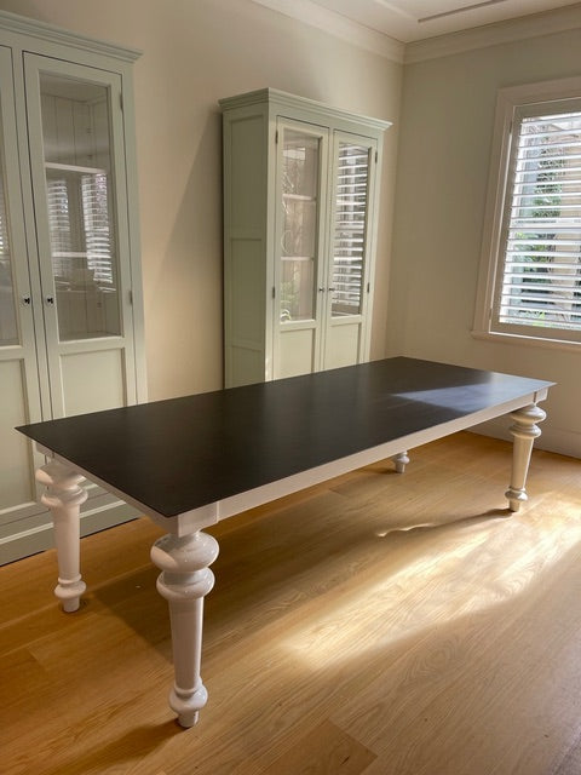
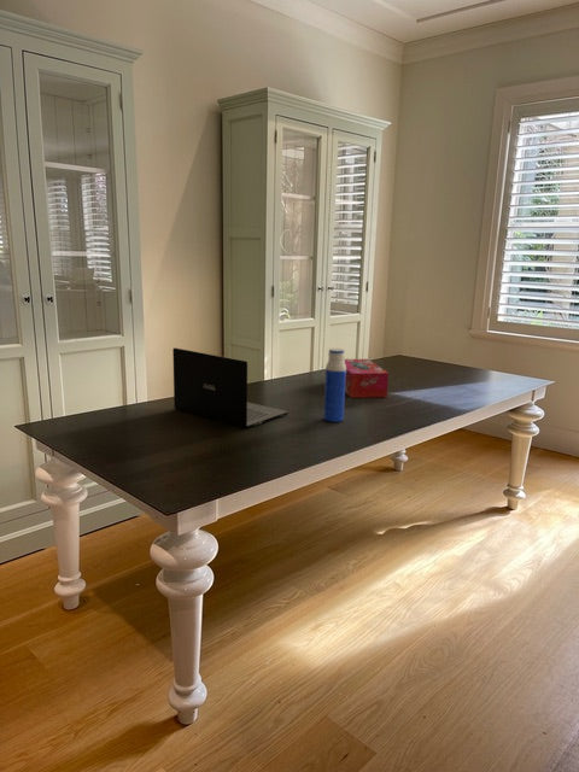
+ water bottle (334, 385)
+ tissue box (359, 376)
+ laptop (230, 381)
